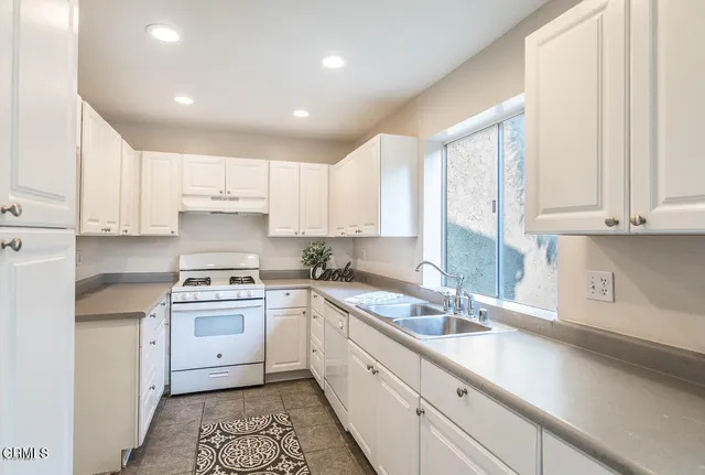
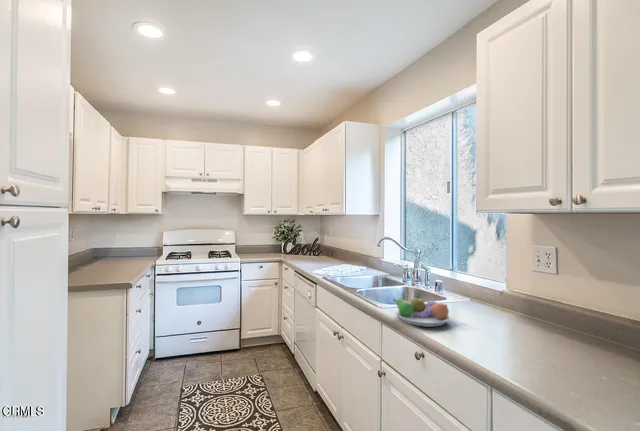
+ fruit bowl (420, 308)
